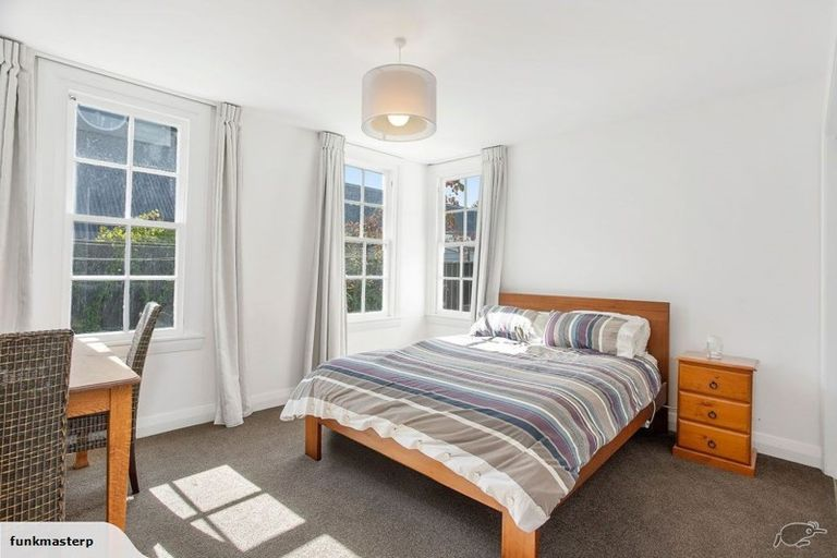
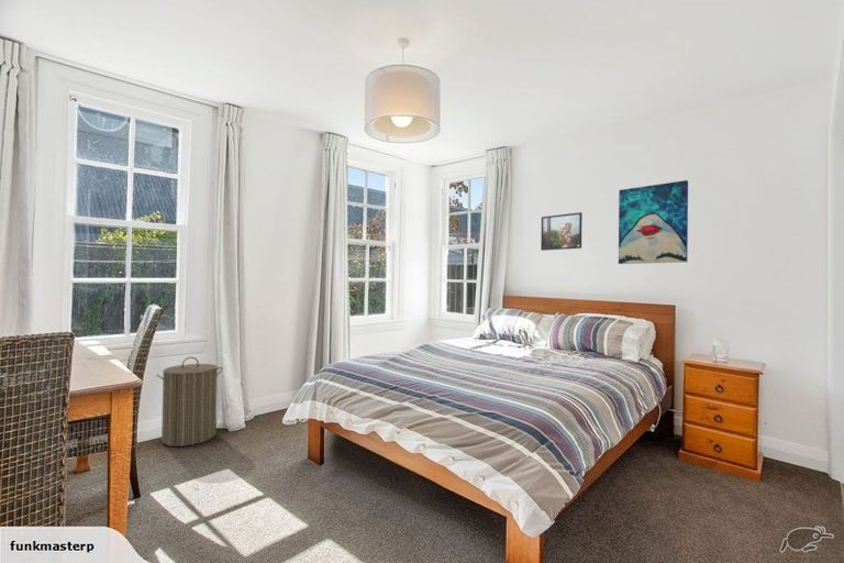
+ wall art (651, 224)
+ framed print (560, 232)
+ laundry hamper (190, 397)
